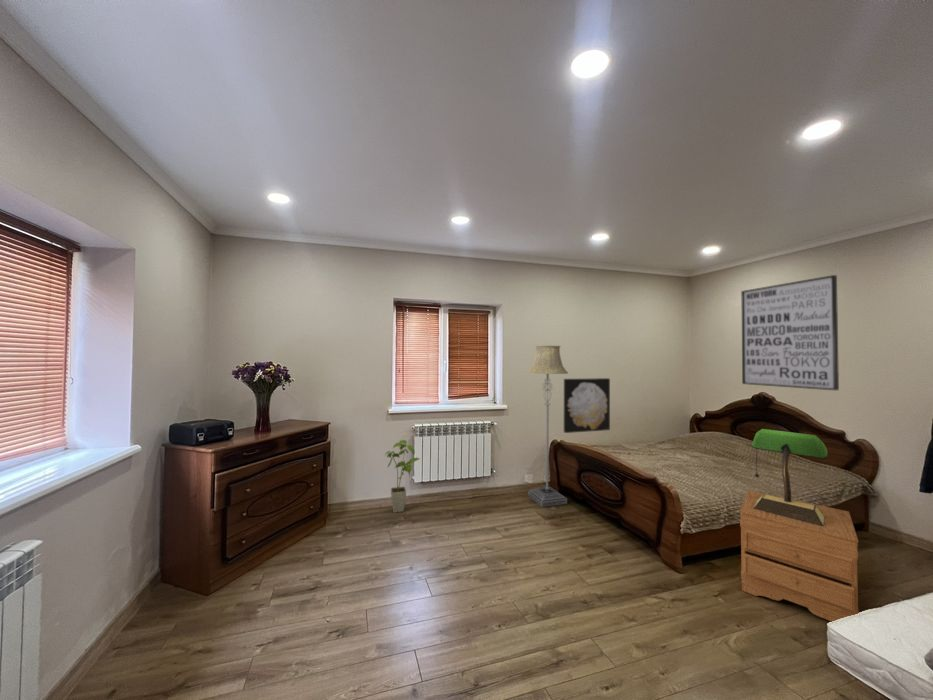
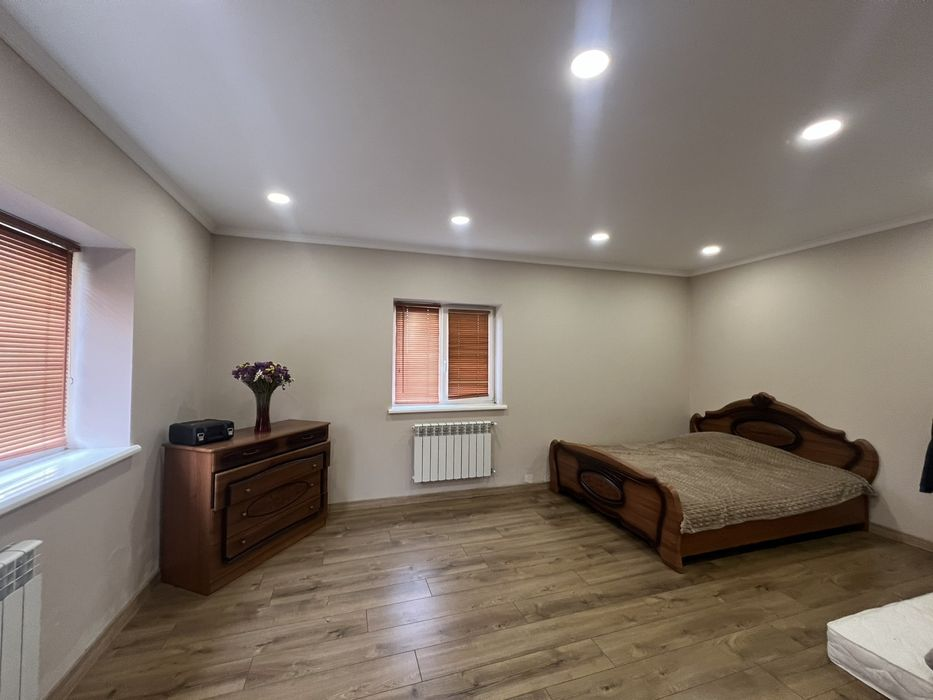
- wall art (587, 404)
- wall art (784, 335)
- nightstand (794, 552)
- floor lamp (547, 422)
- house plant (403, 474)
- table lamp (787, 472)
